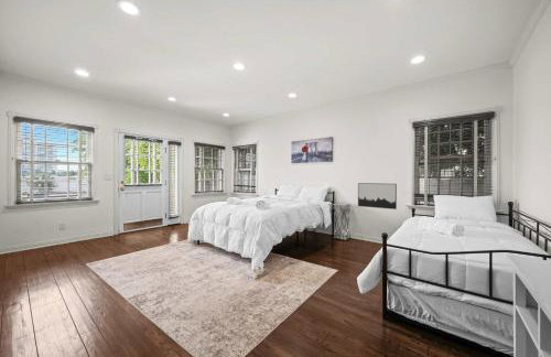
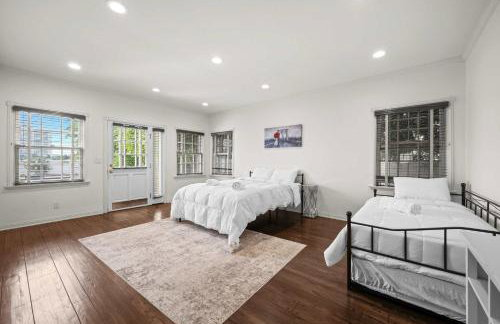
- wall art (376, 195)
